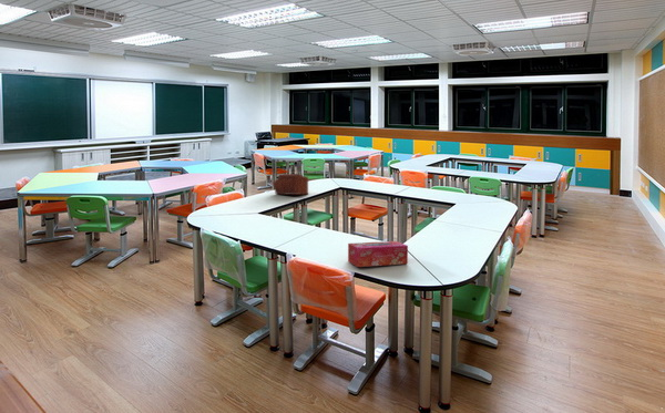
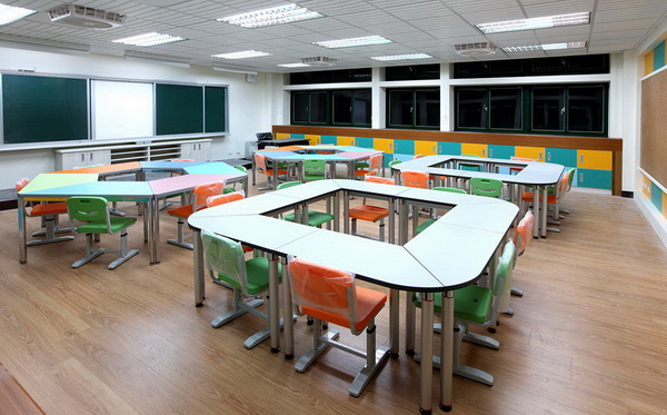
- sewing box (290, 184)
- tissue box (377, 252)
